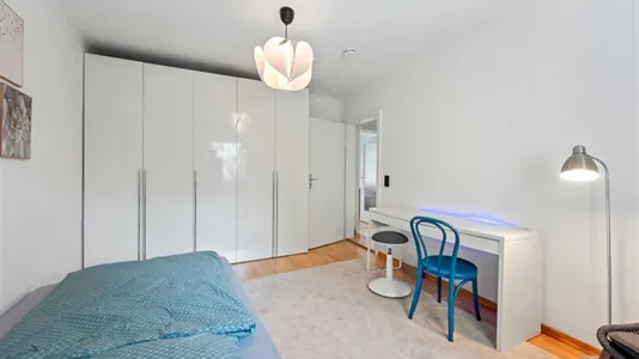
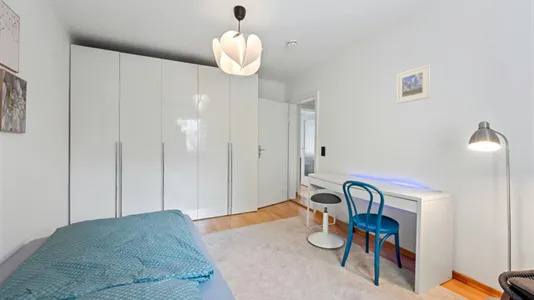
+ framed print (412, 85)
